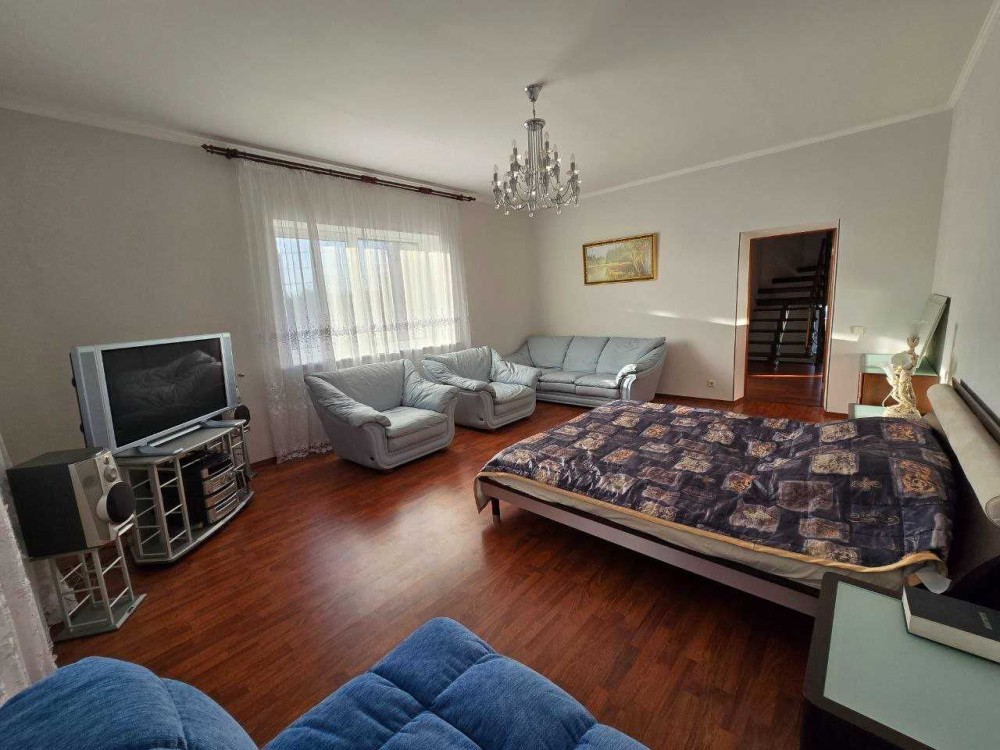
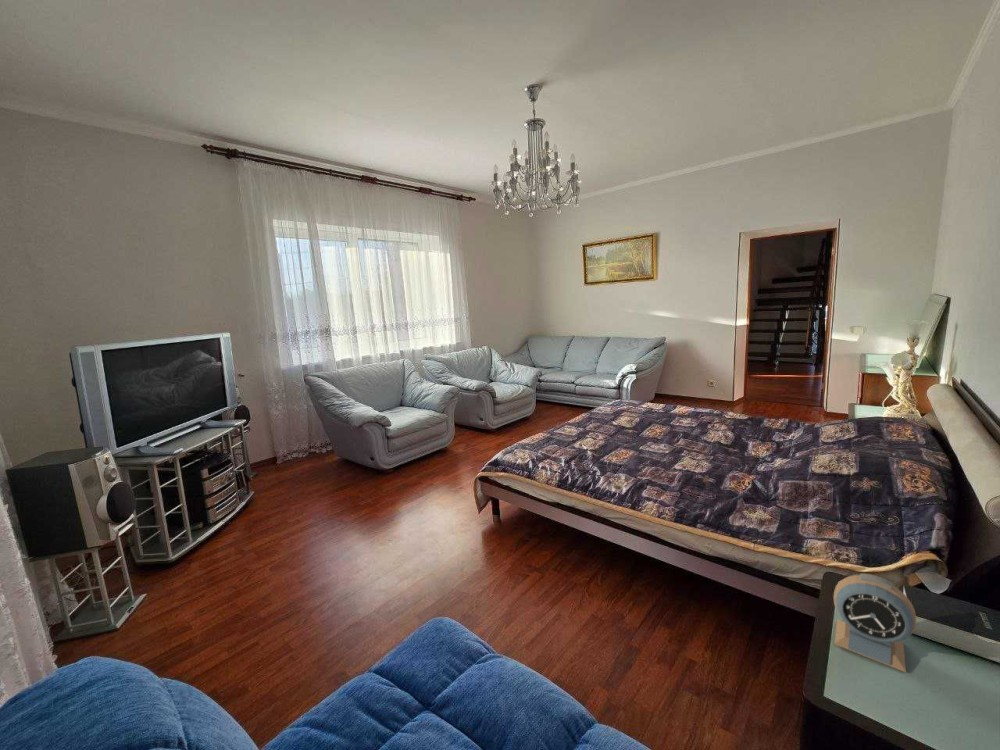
+ alarm clock (872, 611)
